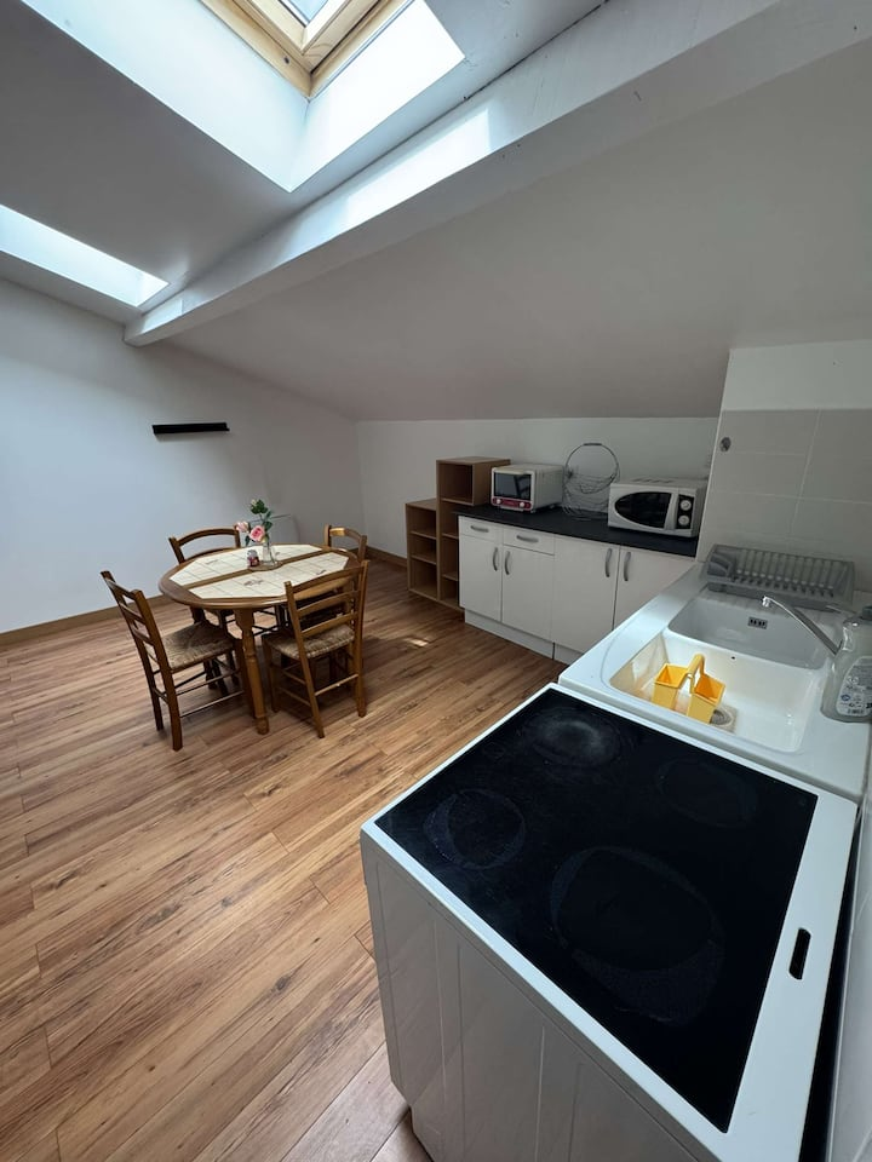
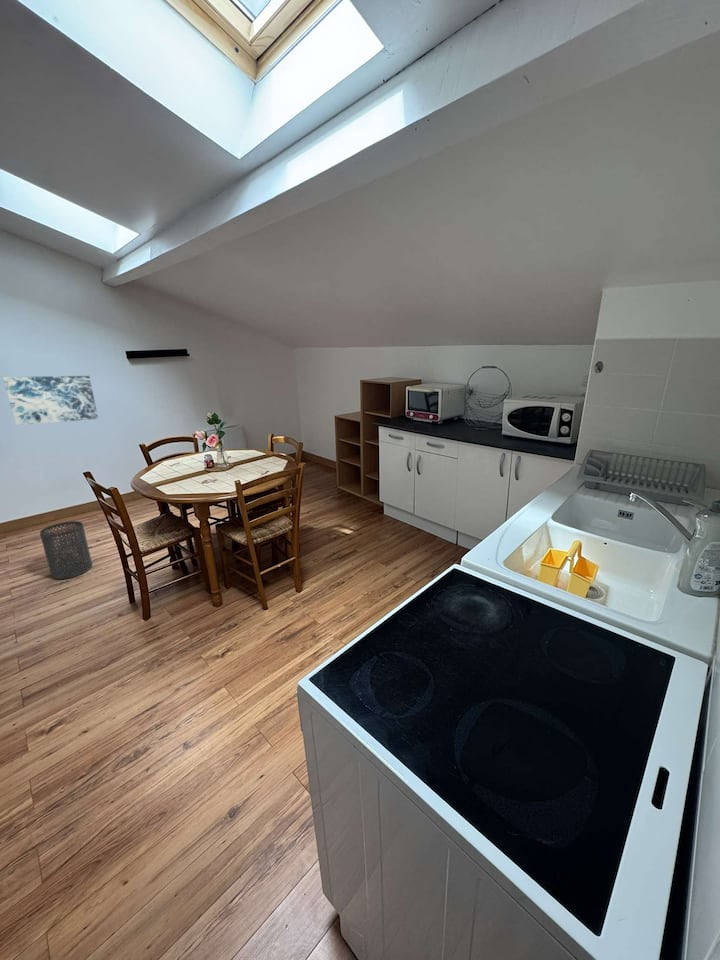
+ wall art (53, 399)
+ trash can (67, 549)
